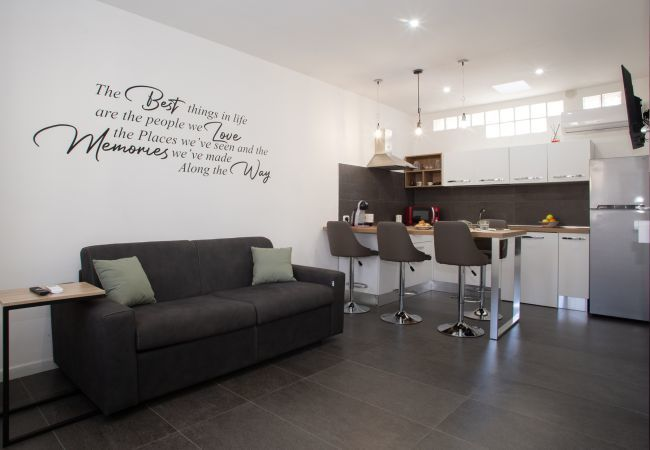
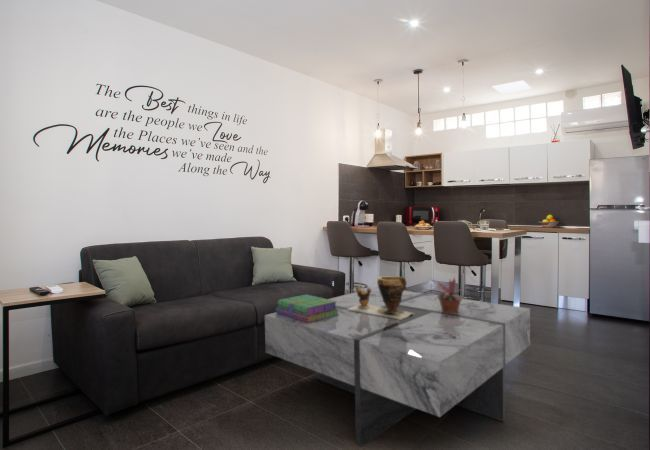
+ stack of books (306, 307)
+ clay pot (380, 292)
+ coffee table (398, 354)
+ potted plant (449, 293)
